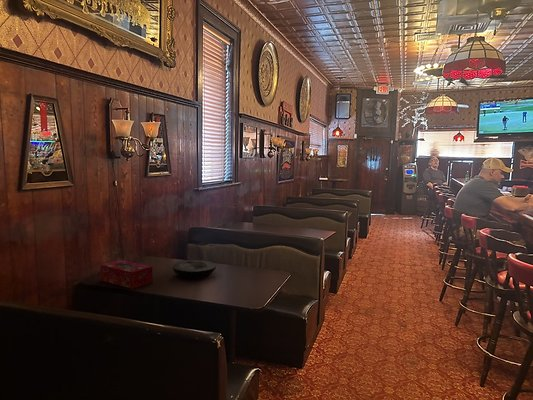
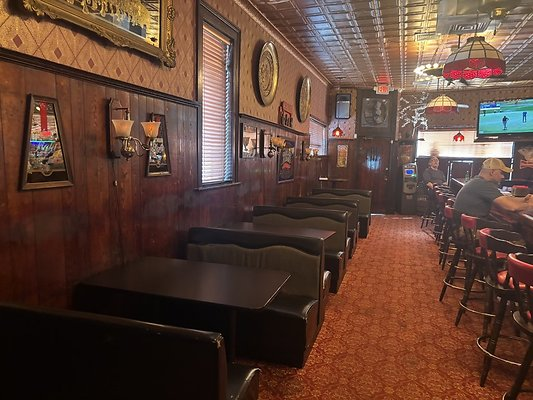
- plate (194, 270)
- tissue box (126, 273)
